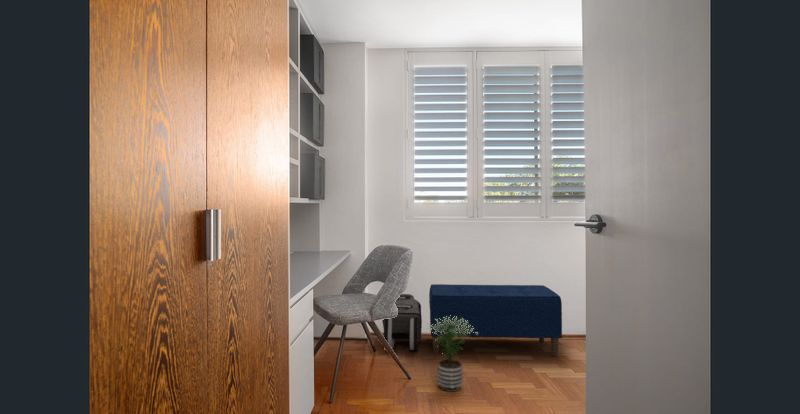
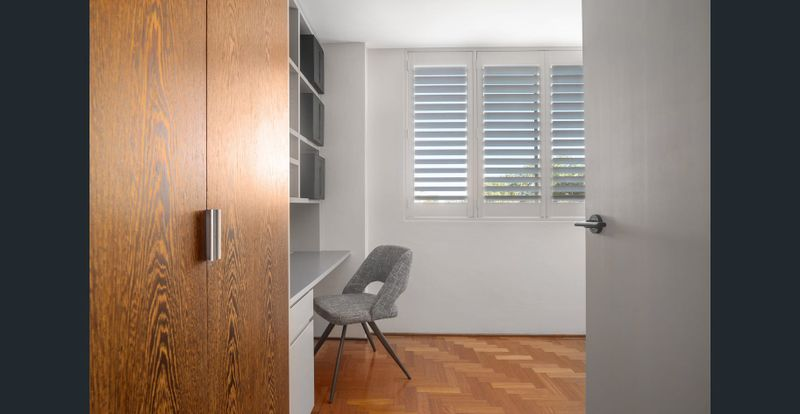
- backpack (401, 318)
- bench (491, 318)
- potted plant (450, 353)
